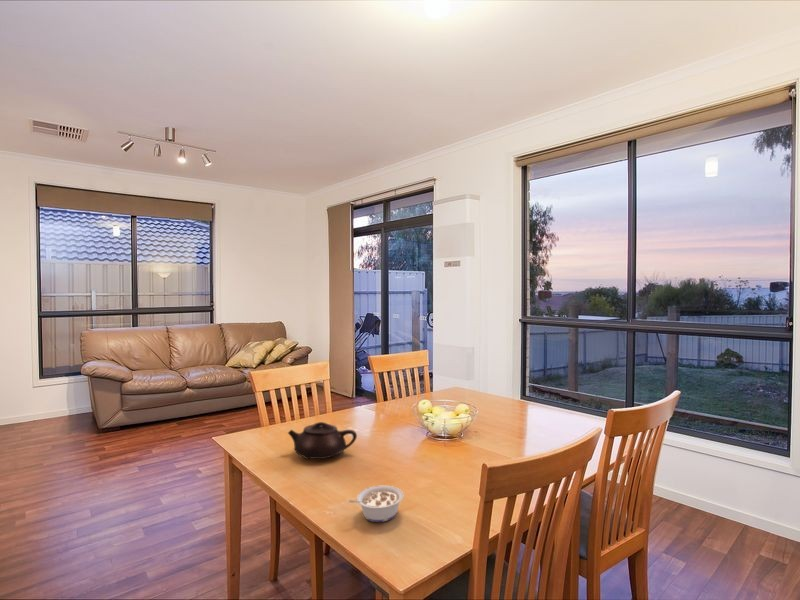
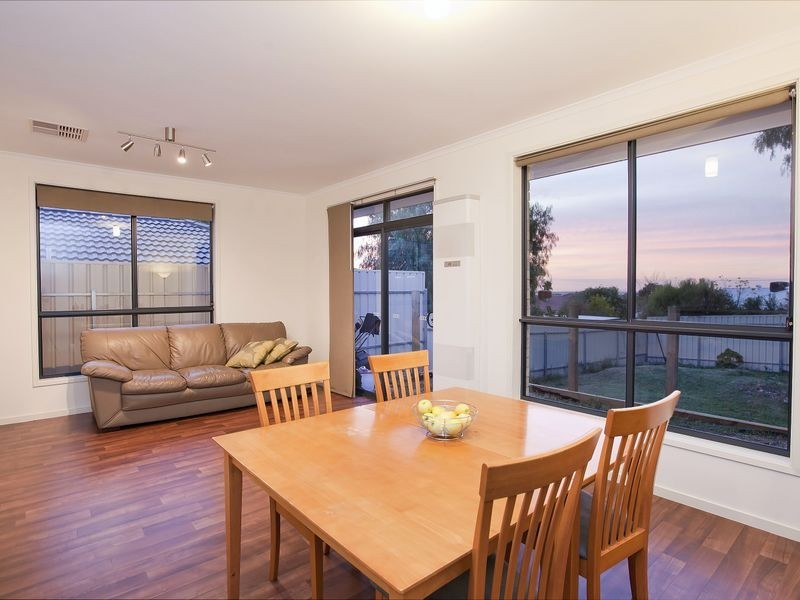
- teapot (321, 438)
- legume (379, 503)
